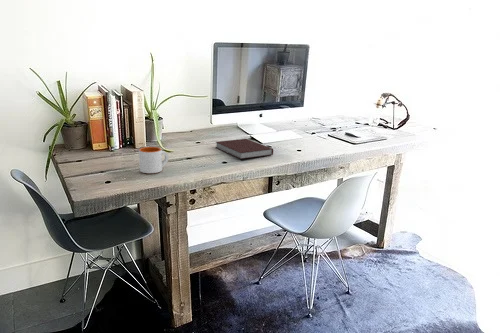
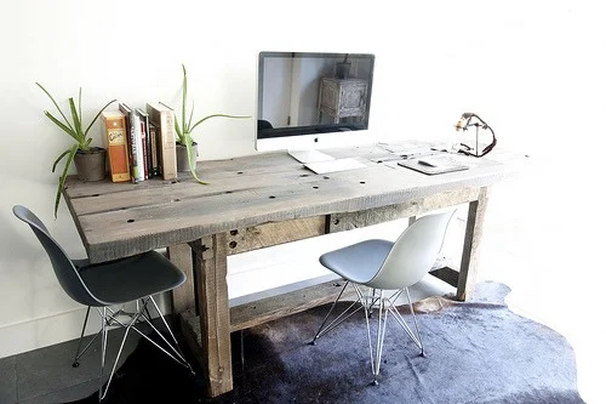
- mug (154, 159)
- notebook (243, 148)
